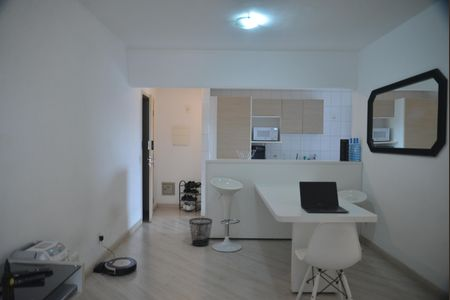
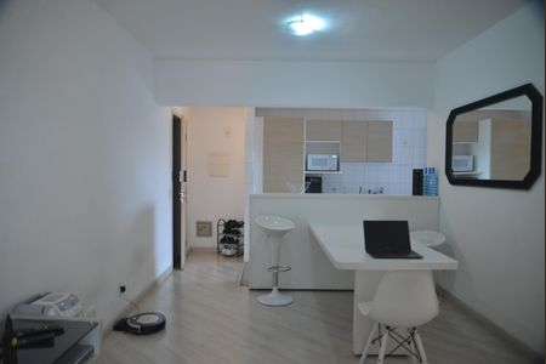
- wastebasket (200, 232)
